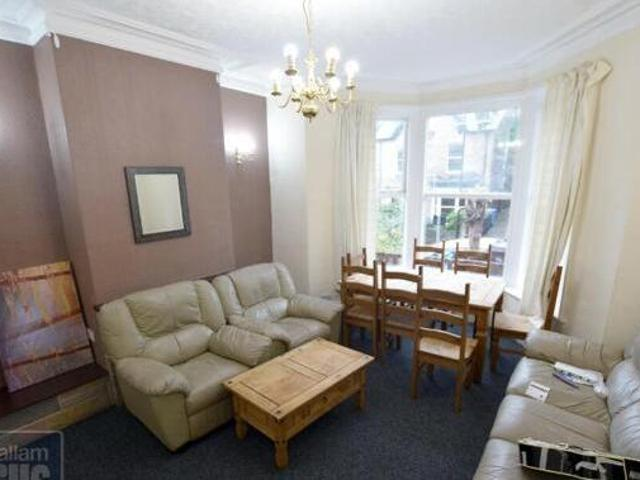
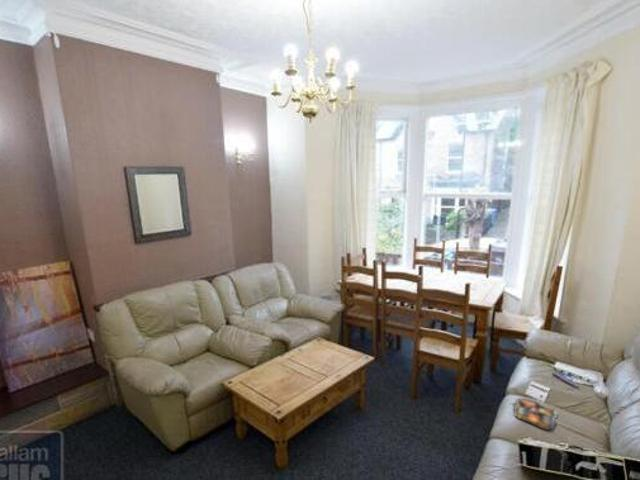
+ magazine (535, 411)
